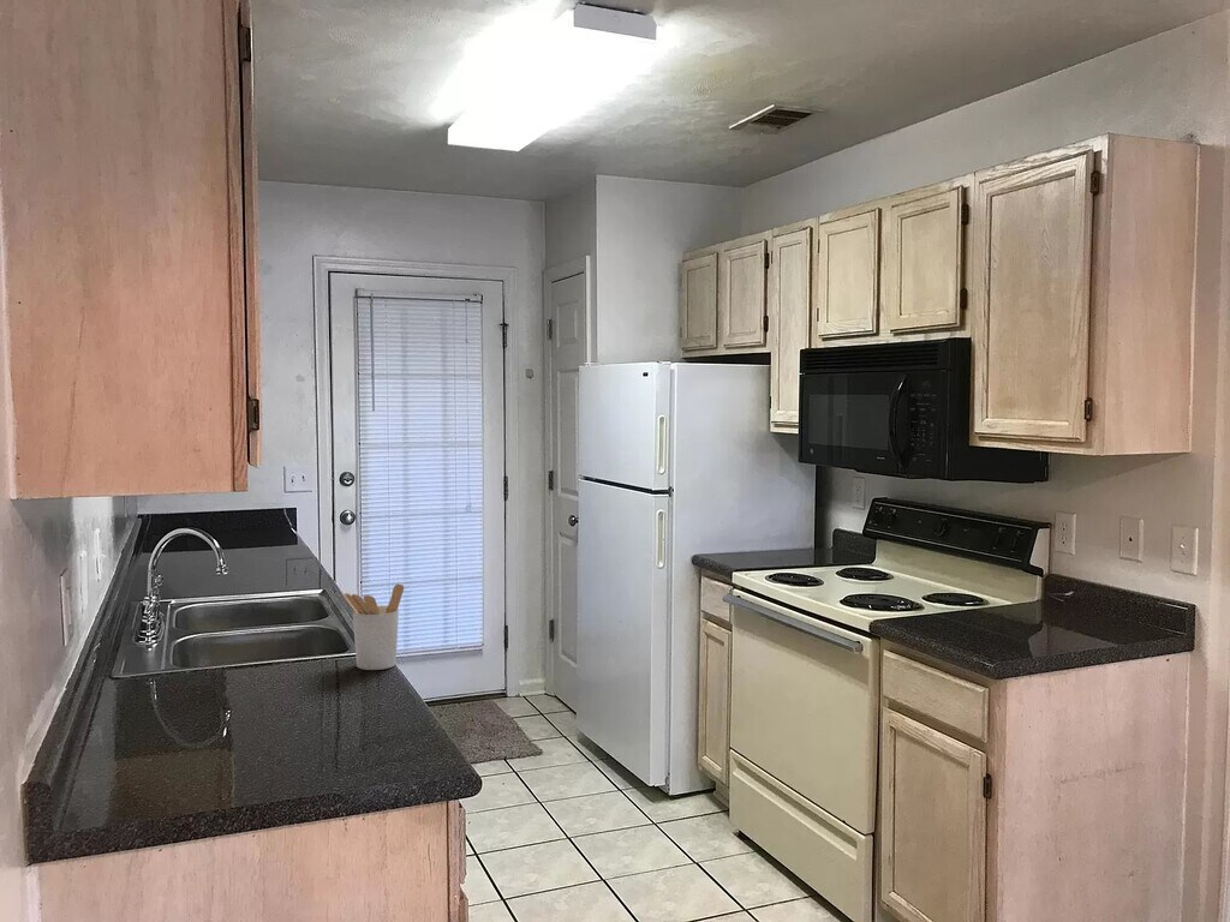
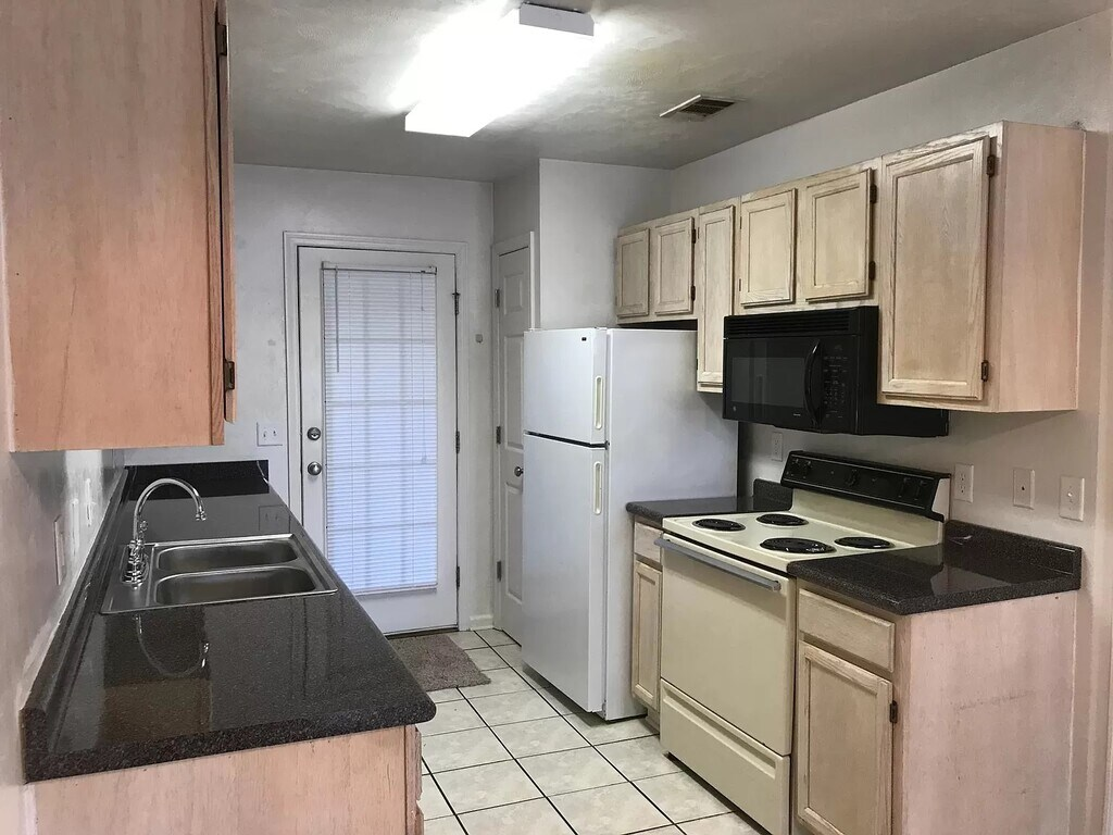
- utensil holder (371, 625)
